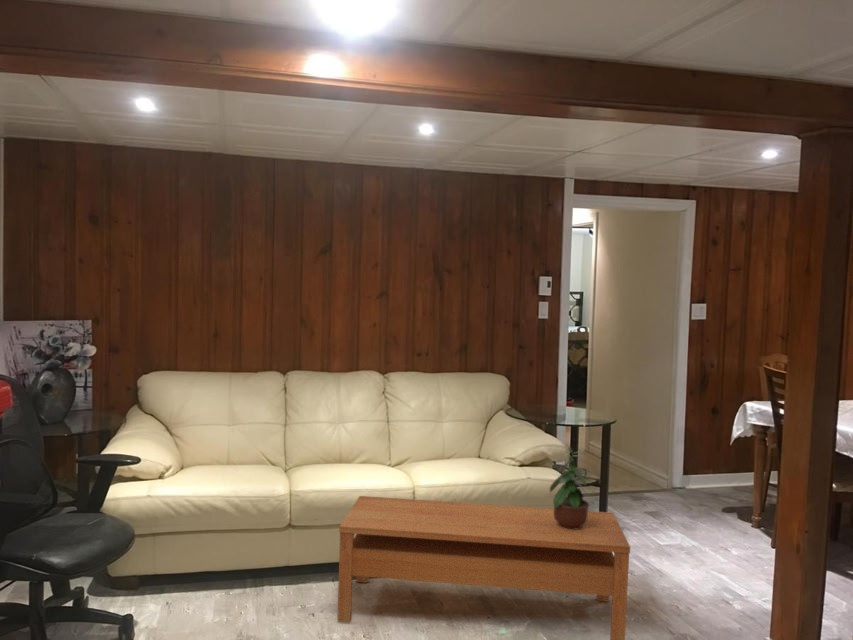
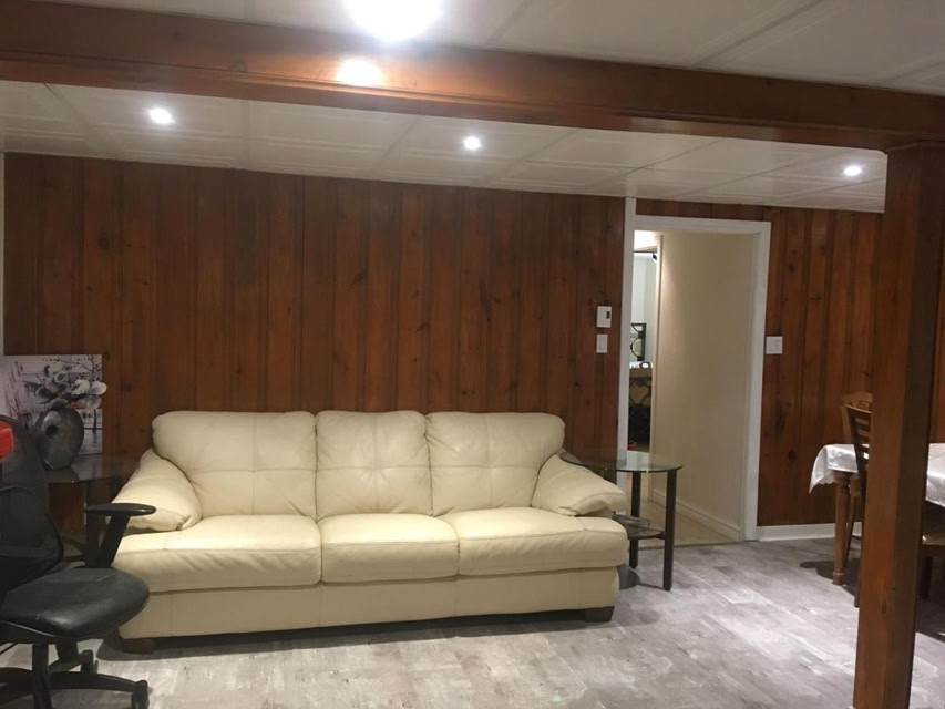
- potted plant (570, 484)
- coffee table (481, 564)
